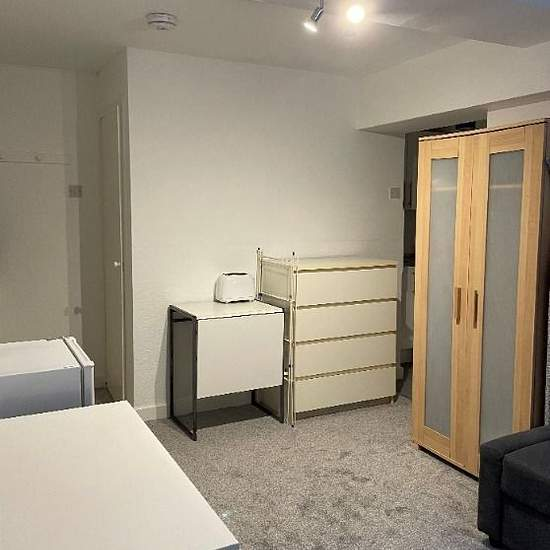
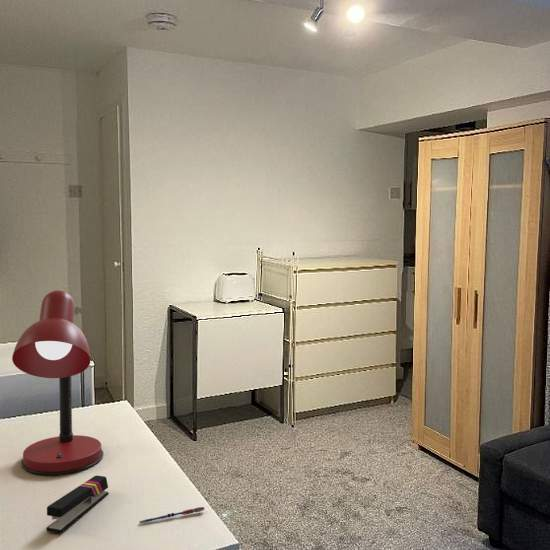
+ pen (172, 514)
+ desk lamp (59, 380)
+ stapler (79, 500)
